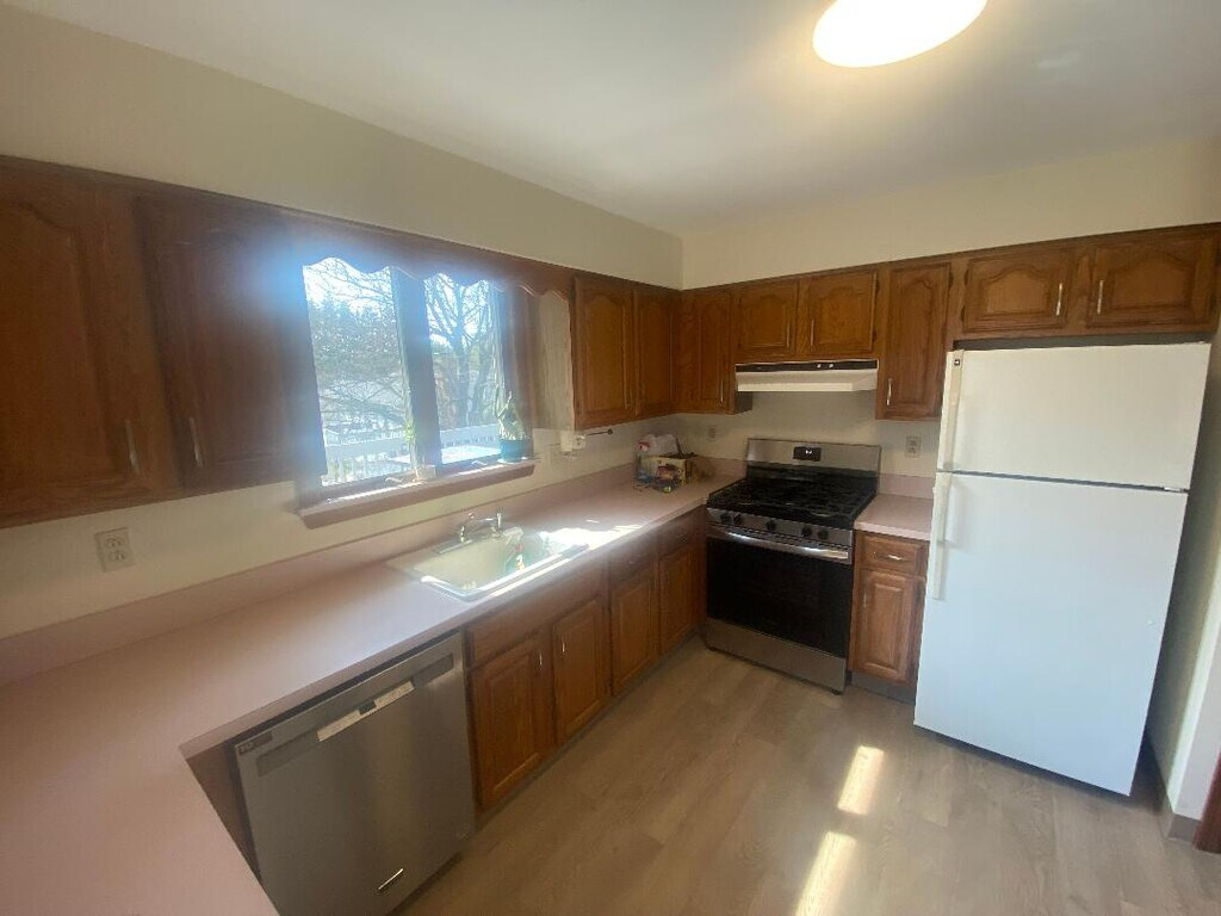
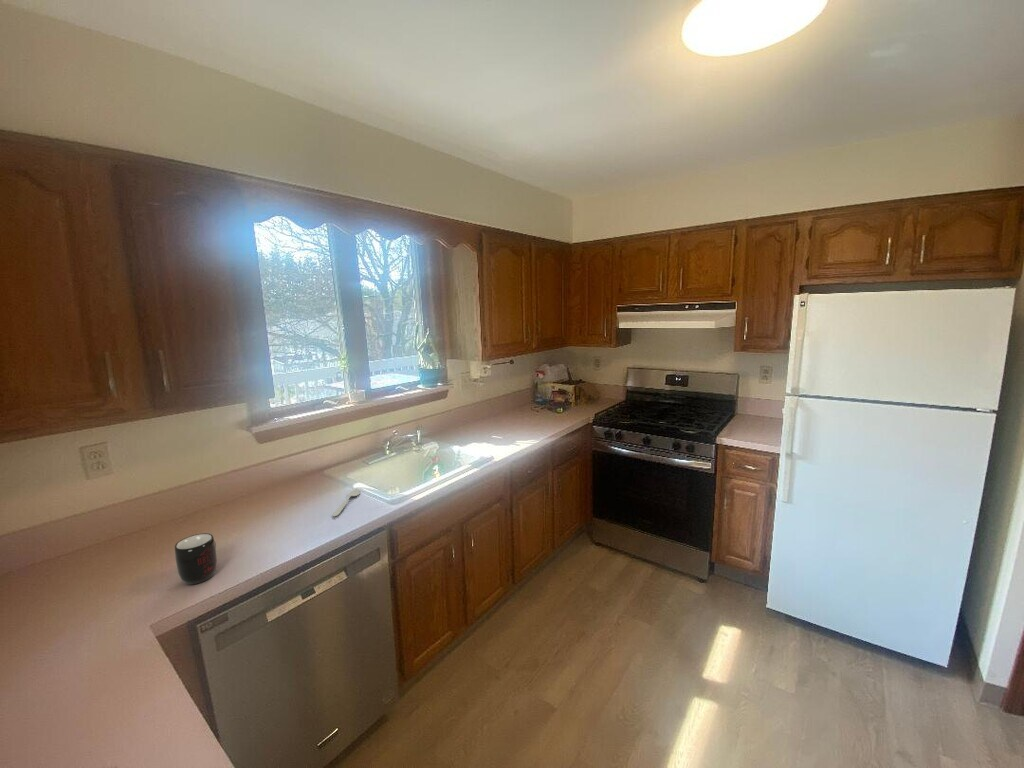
+ mug (200, 556)
+ spoon (346, 501)
